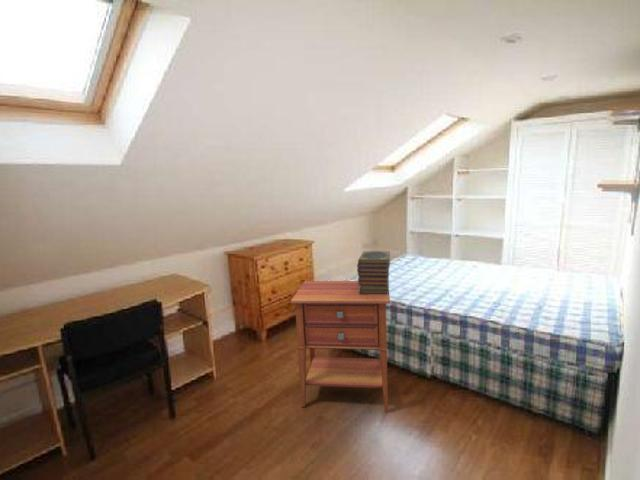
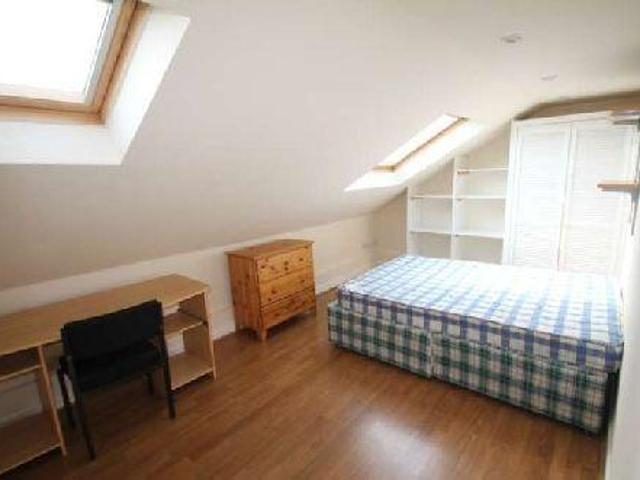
- book stack (374, 271)
- nightstand (344, 341)
